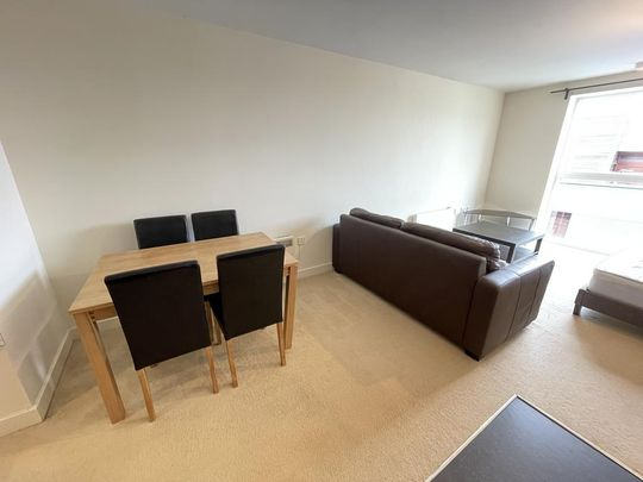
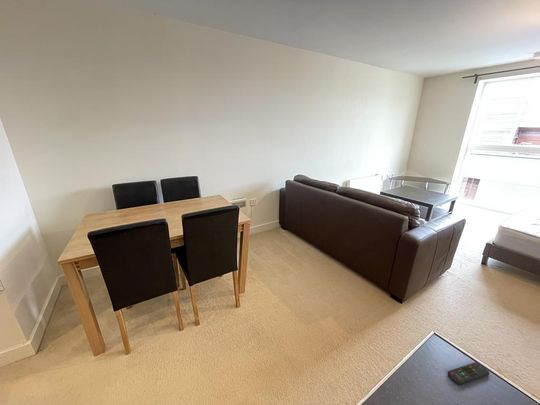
+ remote control (468, 373)
